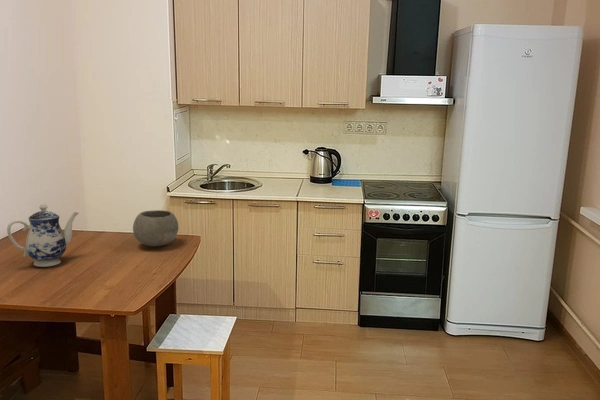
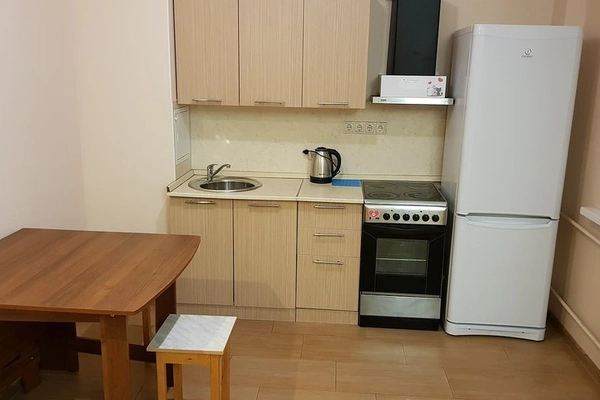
- teapot (45, 233)
- bowl (155, 229)
